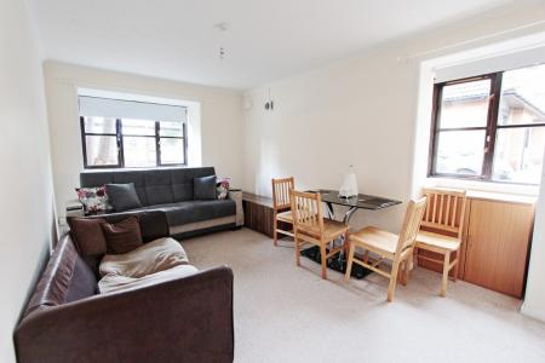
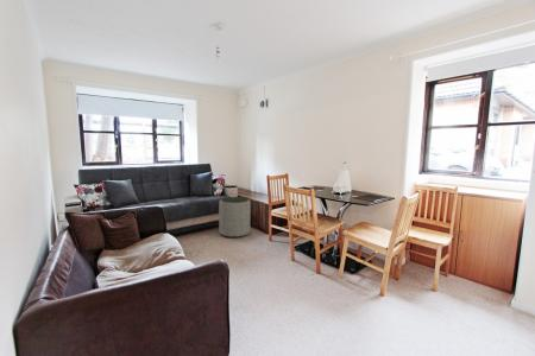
+ ottoman (234, 216)
